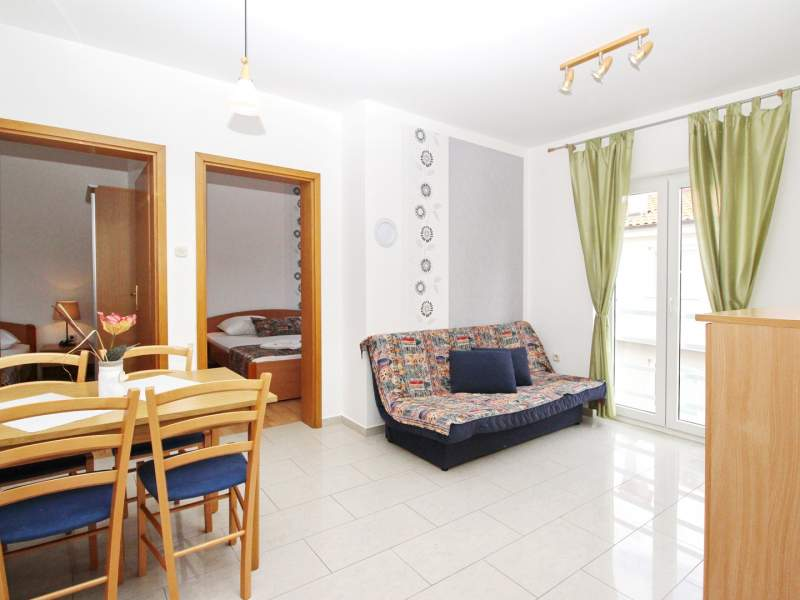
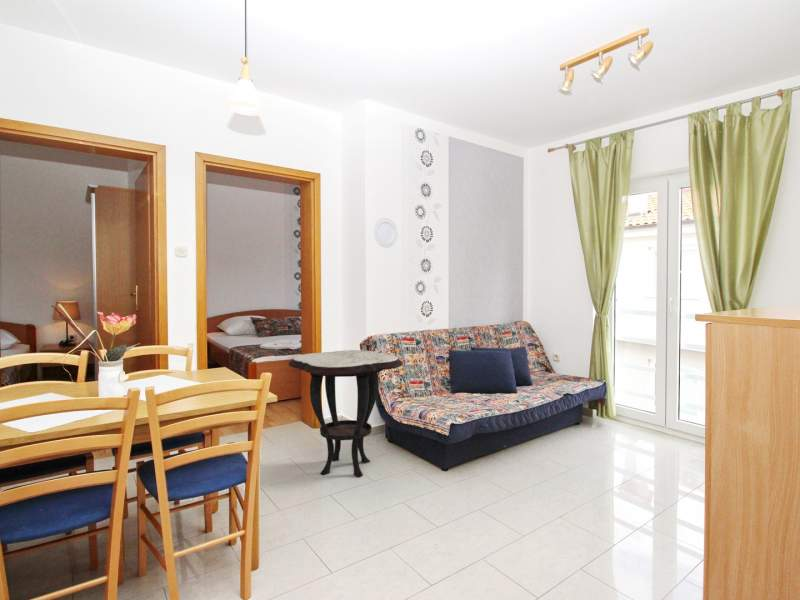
+ side table (345, 420)
